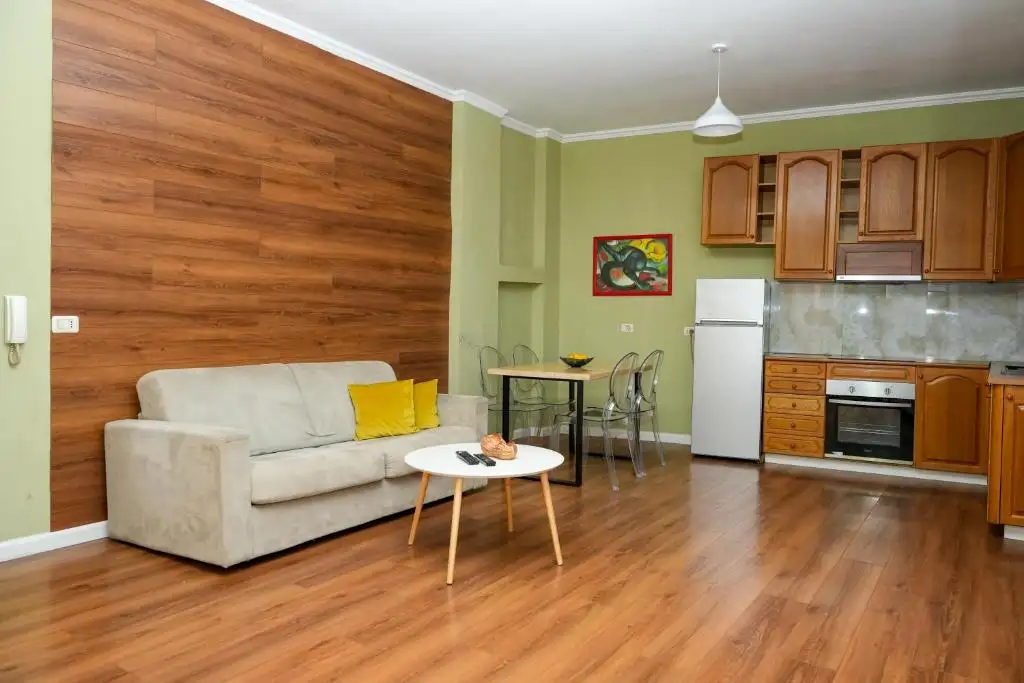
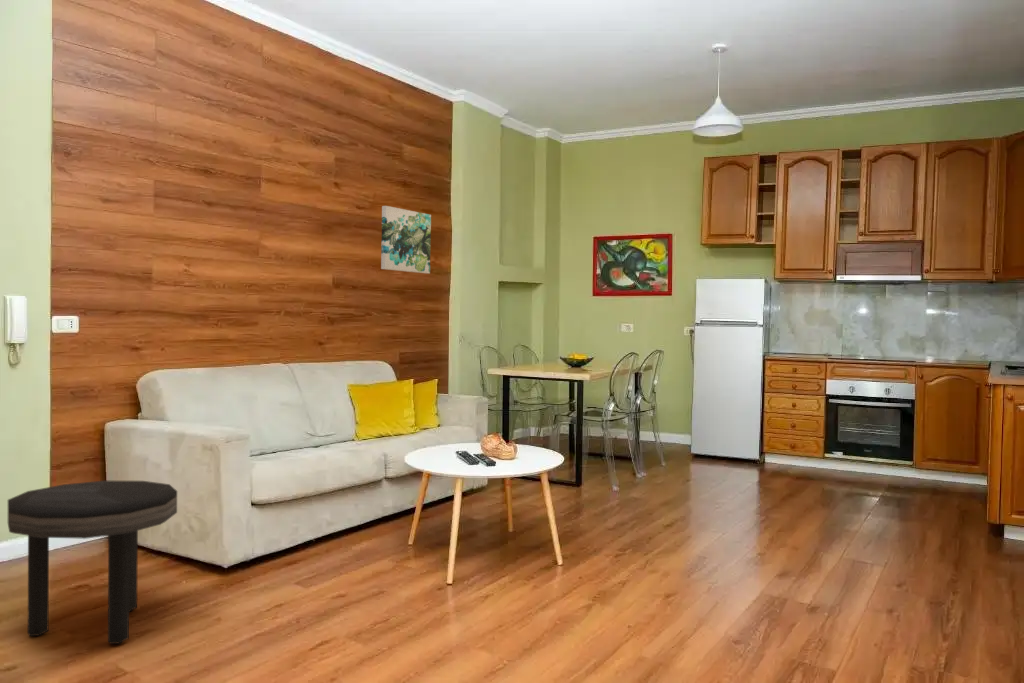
+ side table (108, 561)
+ wall art (406, 240)
